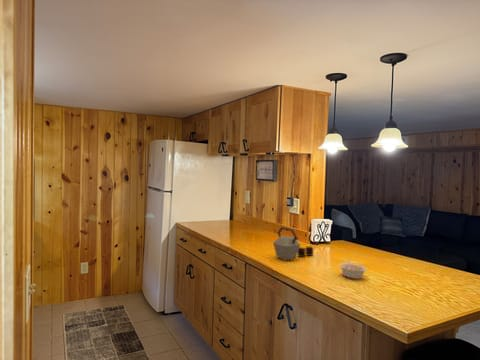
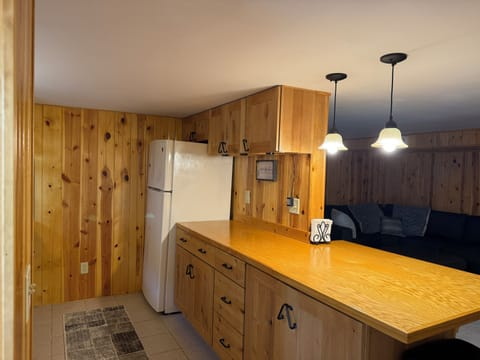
- legume (351, 270)
- kettle (296, 242)
